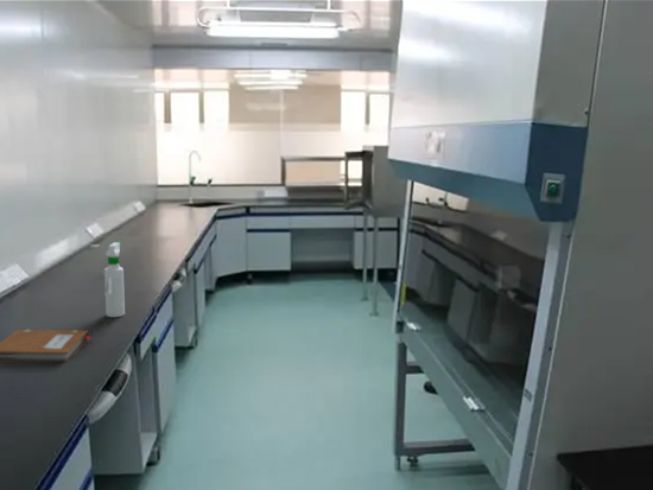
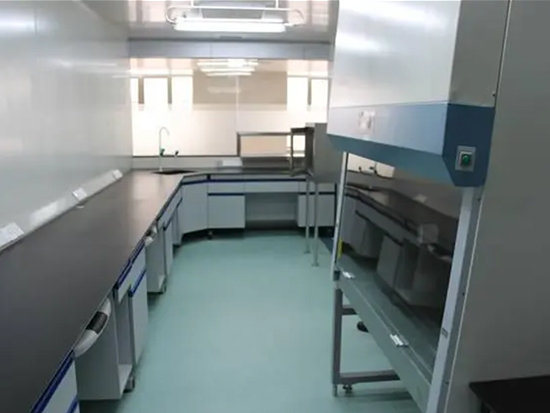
- spray bottle (113, 280)
- notebook (44, 344)
